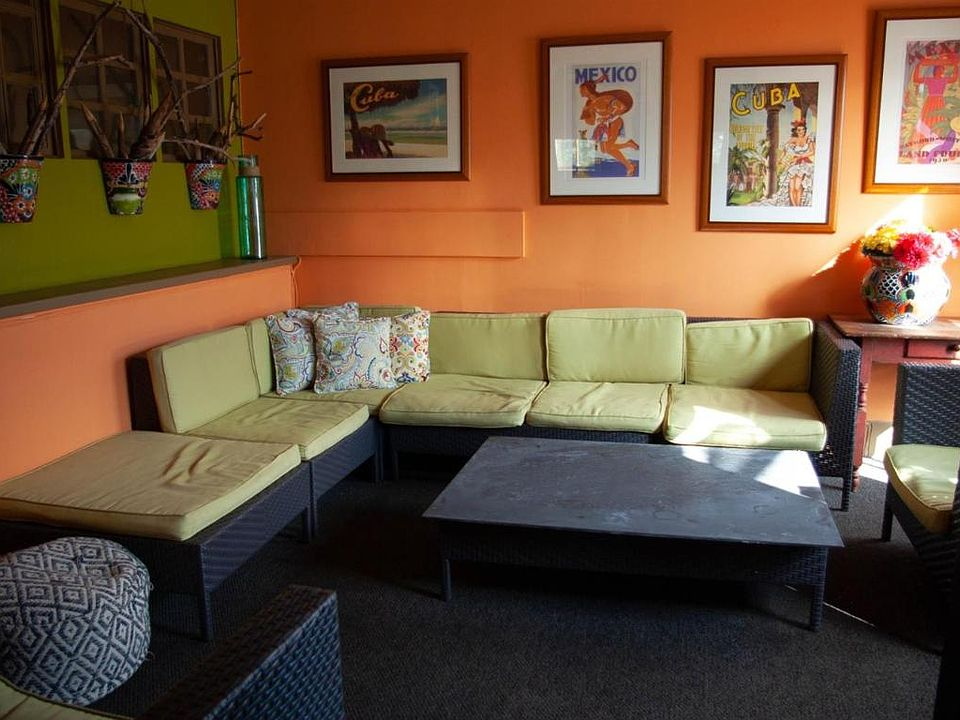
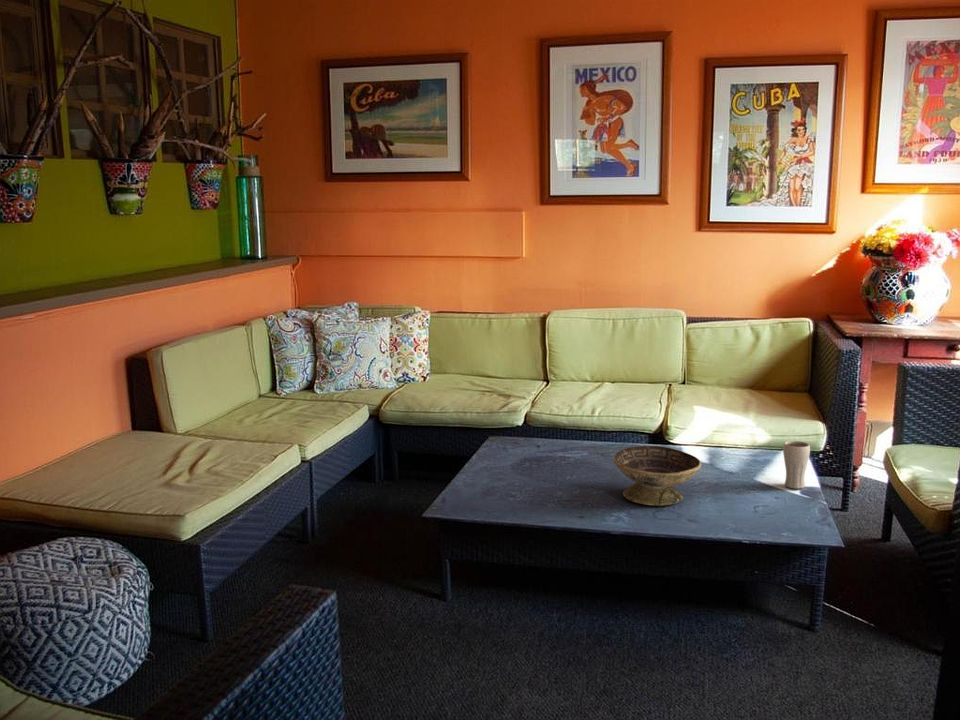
+ drinking glass (795, 465)
+ decorative bowl (657, 476)
